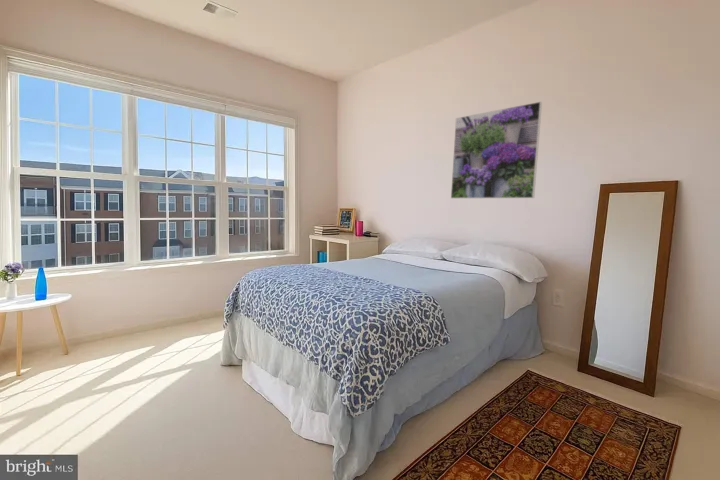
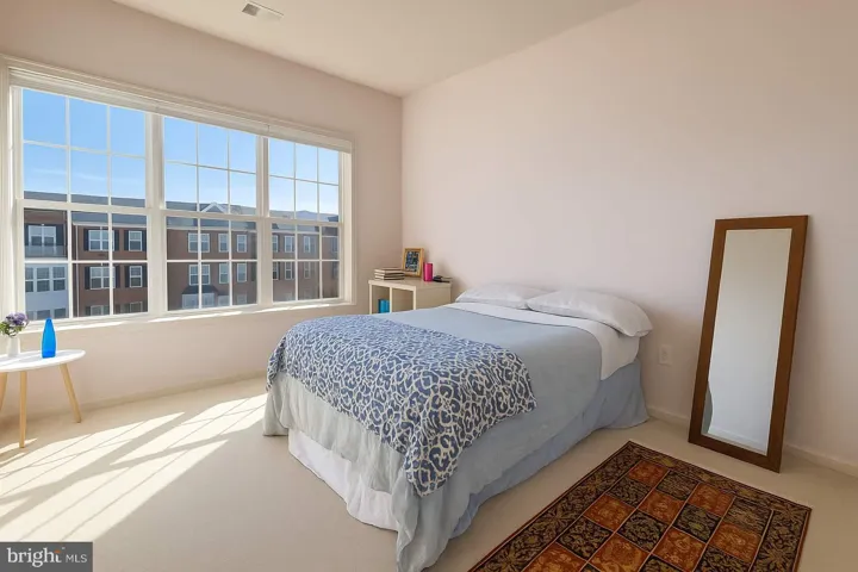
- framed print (491, 155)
